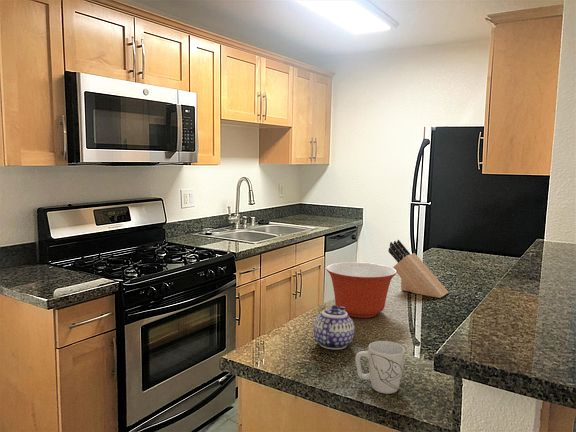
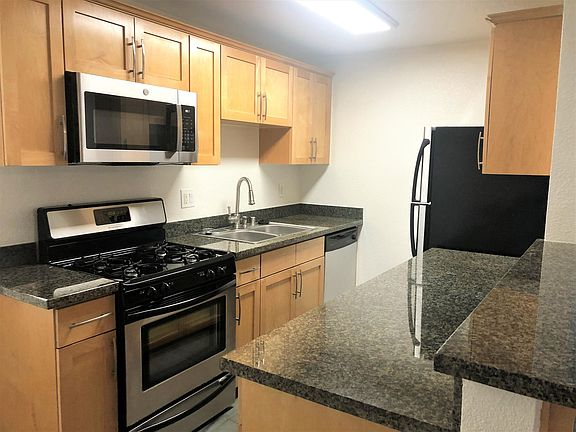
- teapot (334, 325)
- mixing bowl (360, 290)
- knife block (416, 267)
- mug (379, 366)
